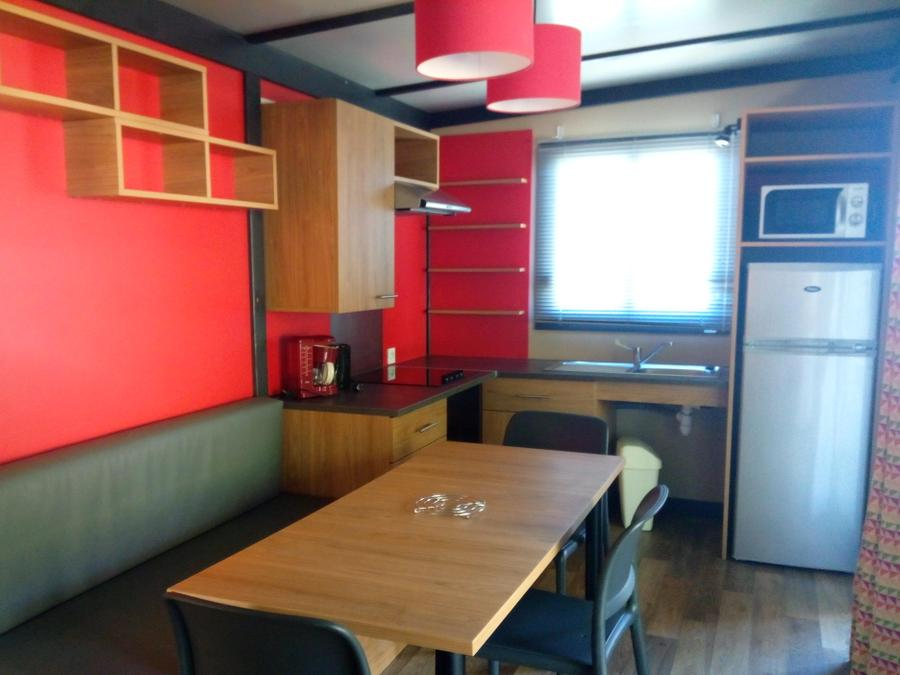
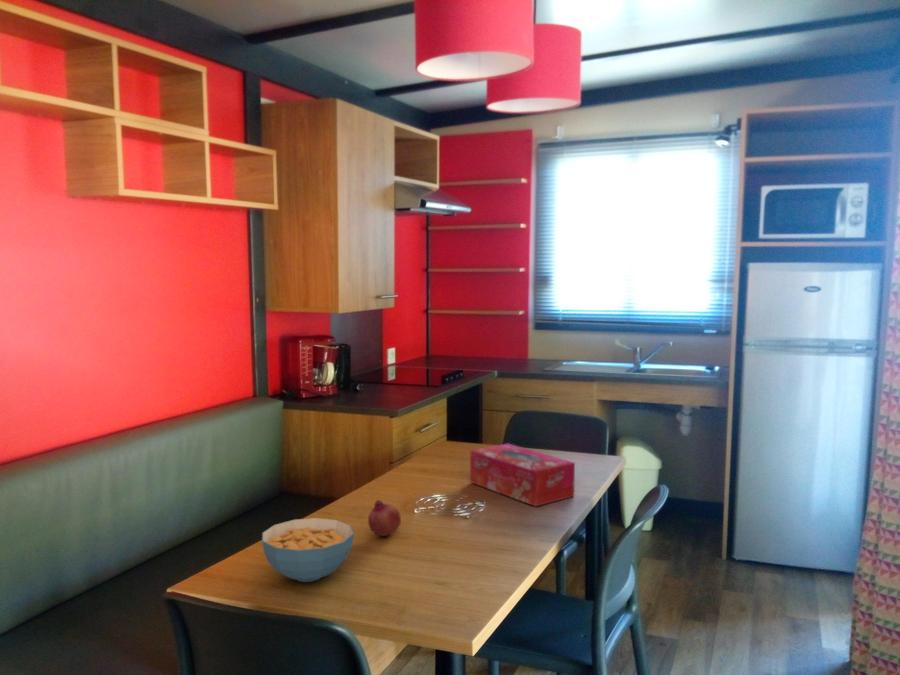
+ tissue box (520, 472)
+ cereal bowl (308, 554)
+ fruit (384, 517)
